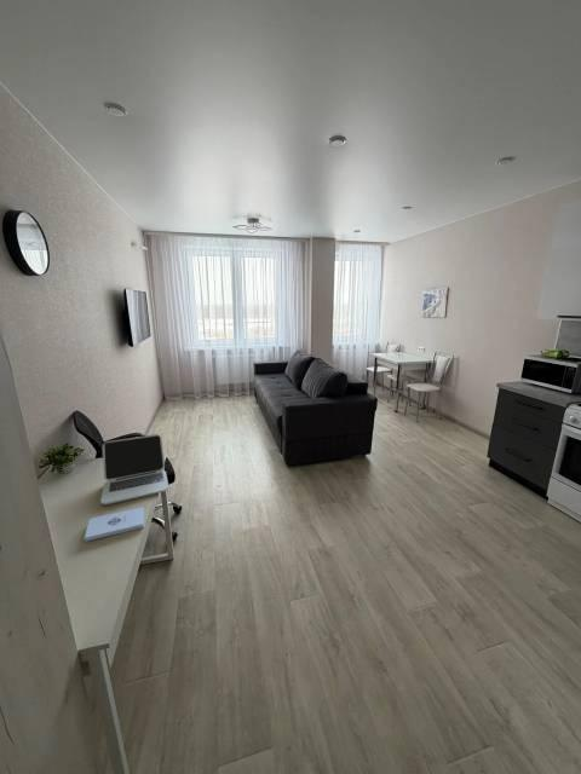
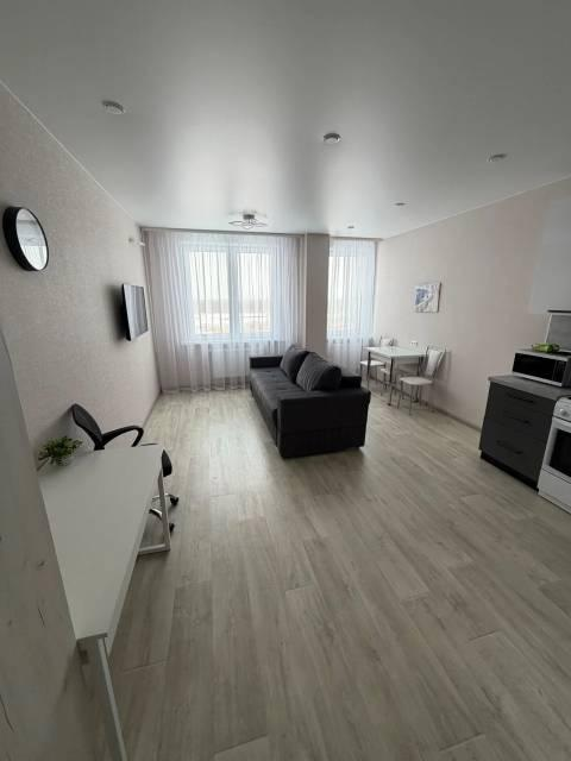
- laptop (133, 464)
- notepad (116, 522)
